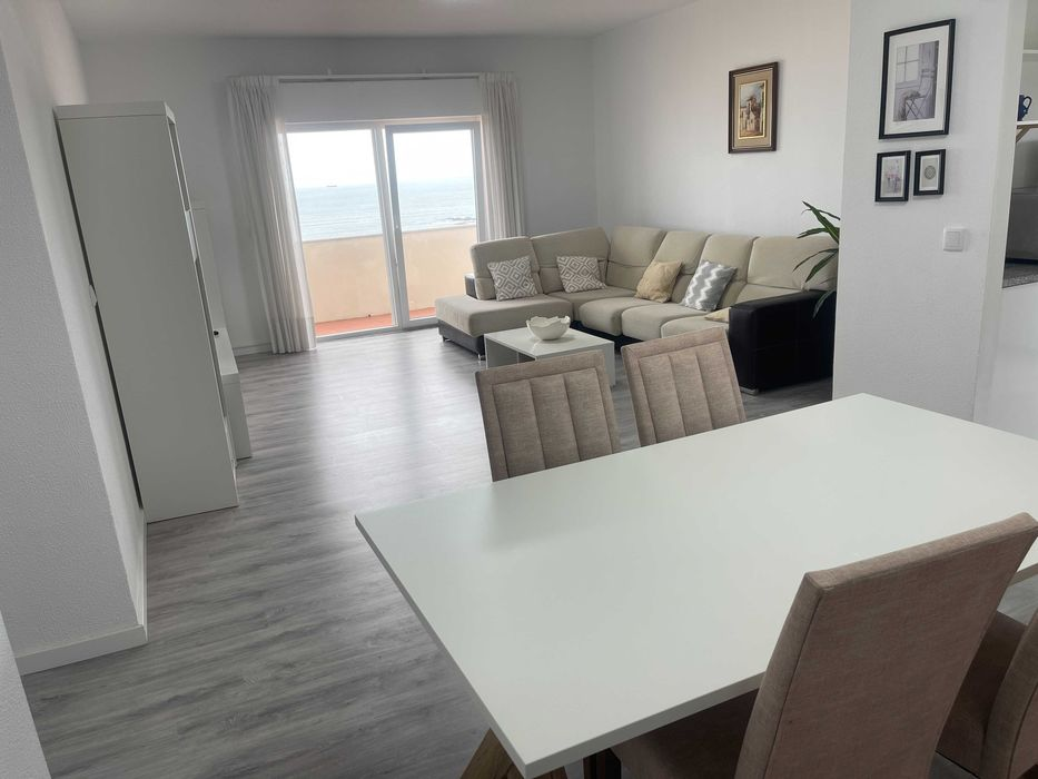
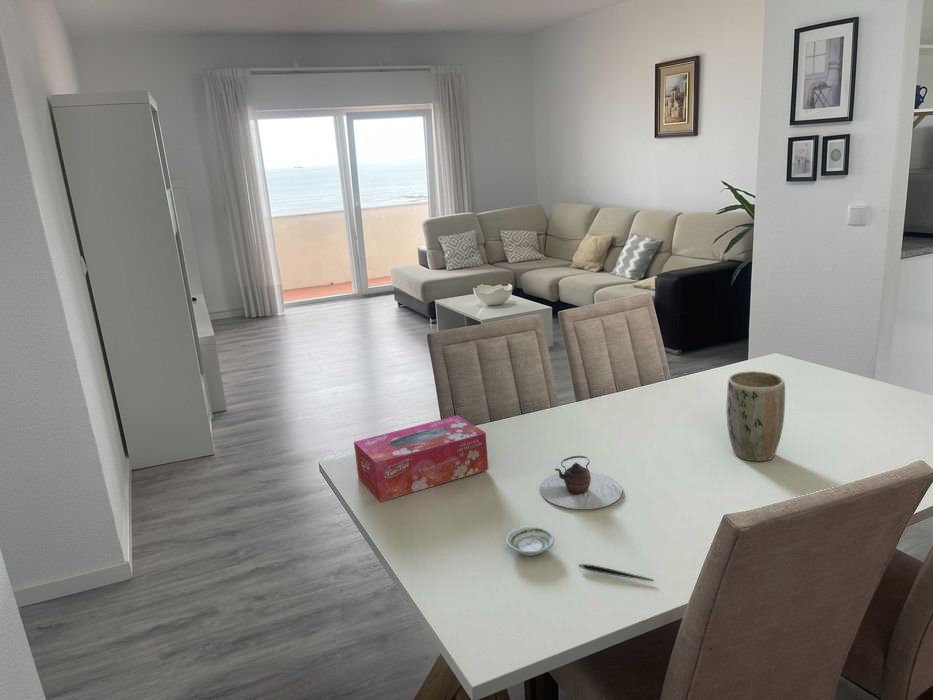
+ saucer (530, 543)
+ tissue box (421, 455)
+ teapot (579, 472)
+ plant pot (754, 416)
+ pen (615, 572)
